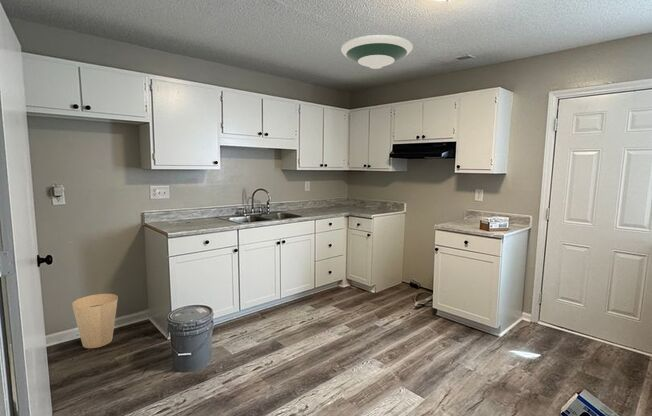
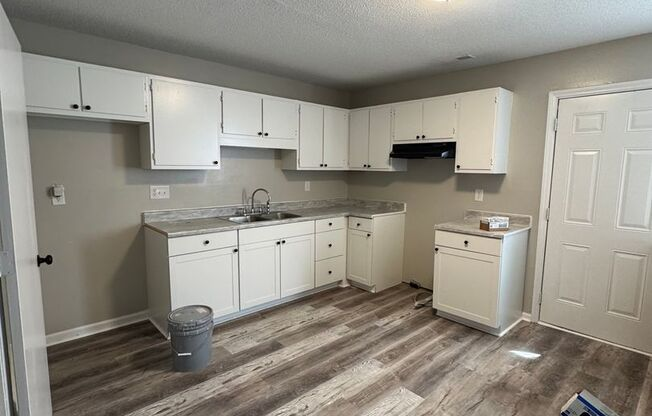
- trash can (96, 321)
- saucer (376, 58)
